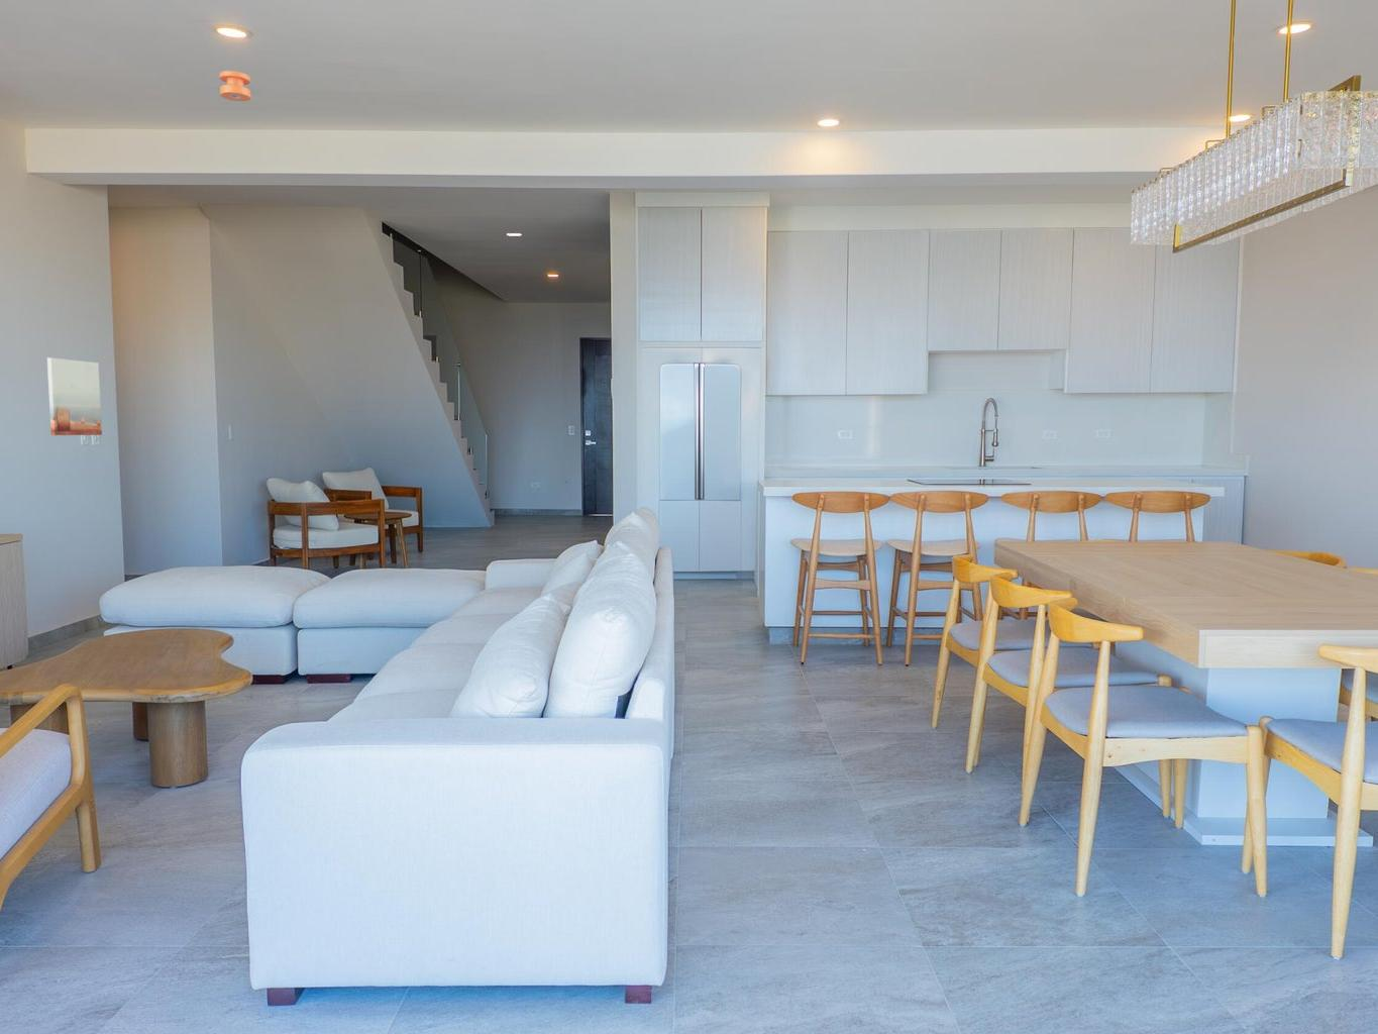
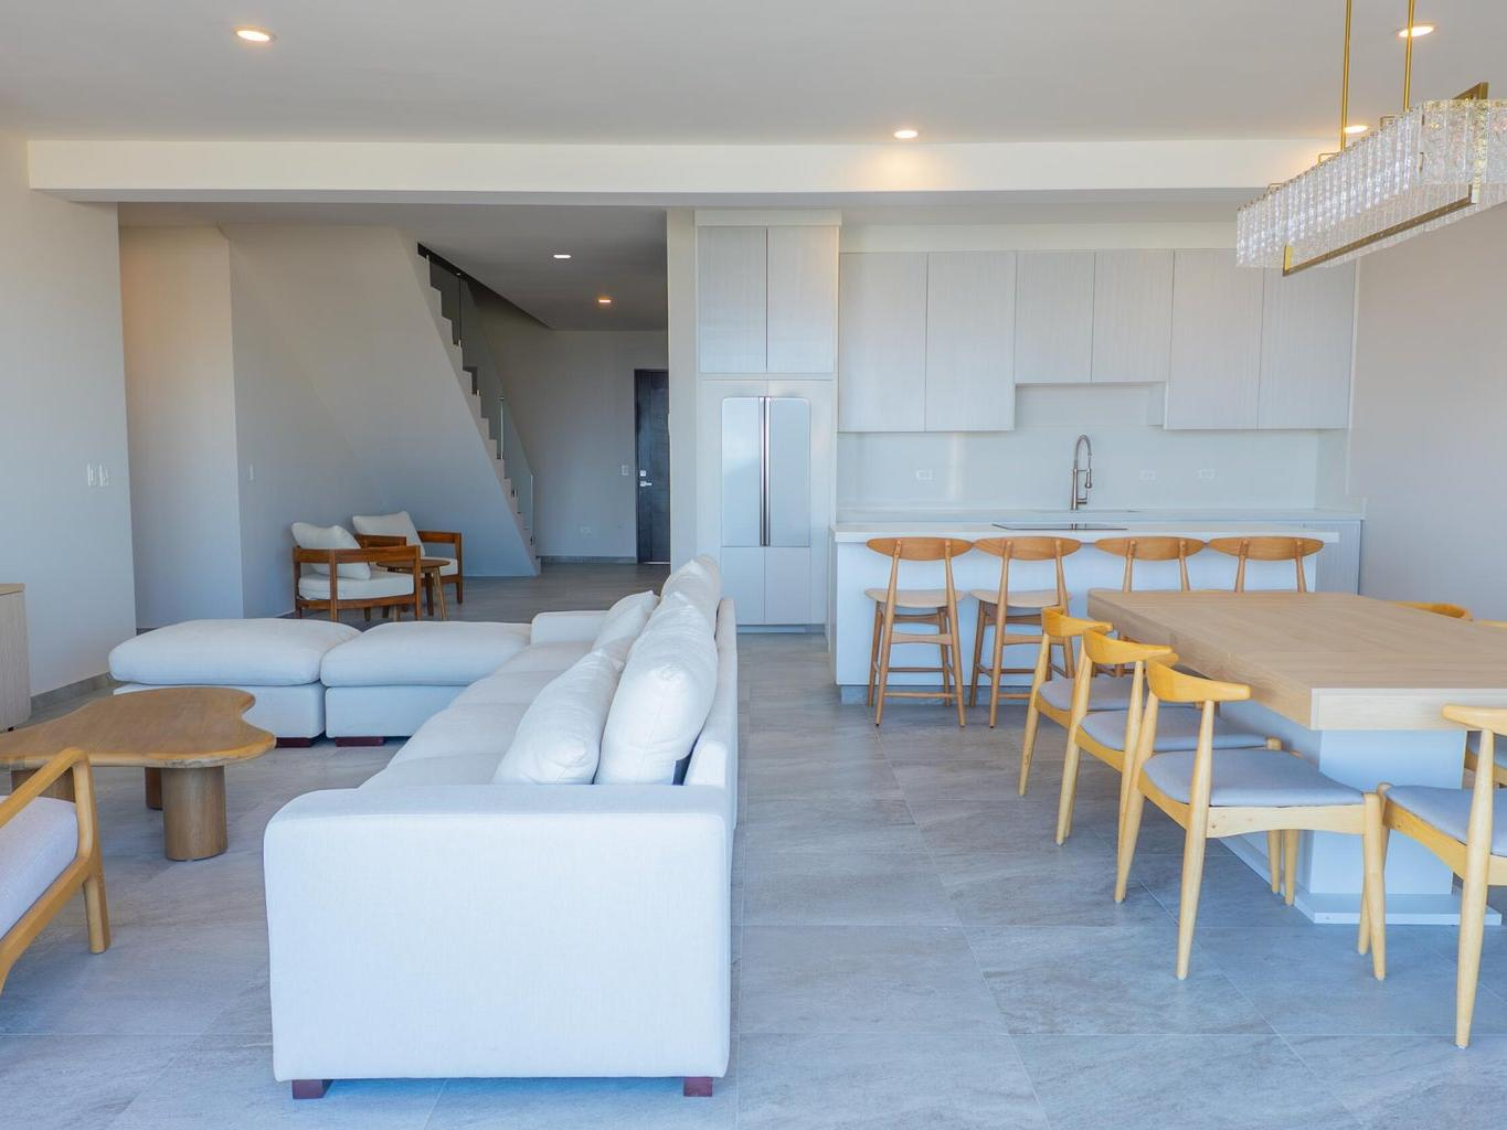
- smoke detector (236, 86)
- wall art (75, 398)
